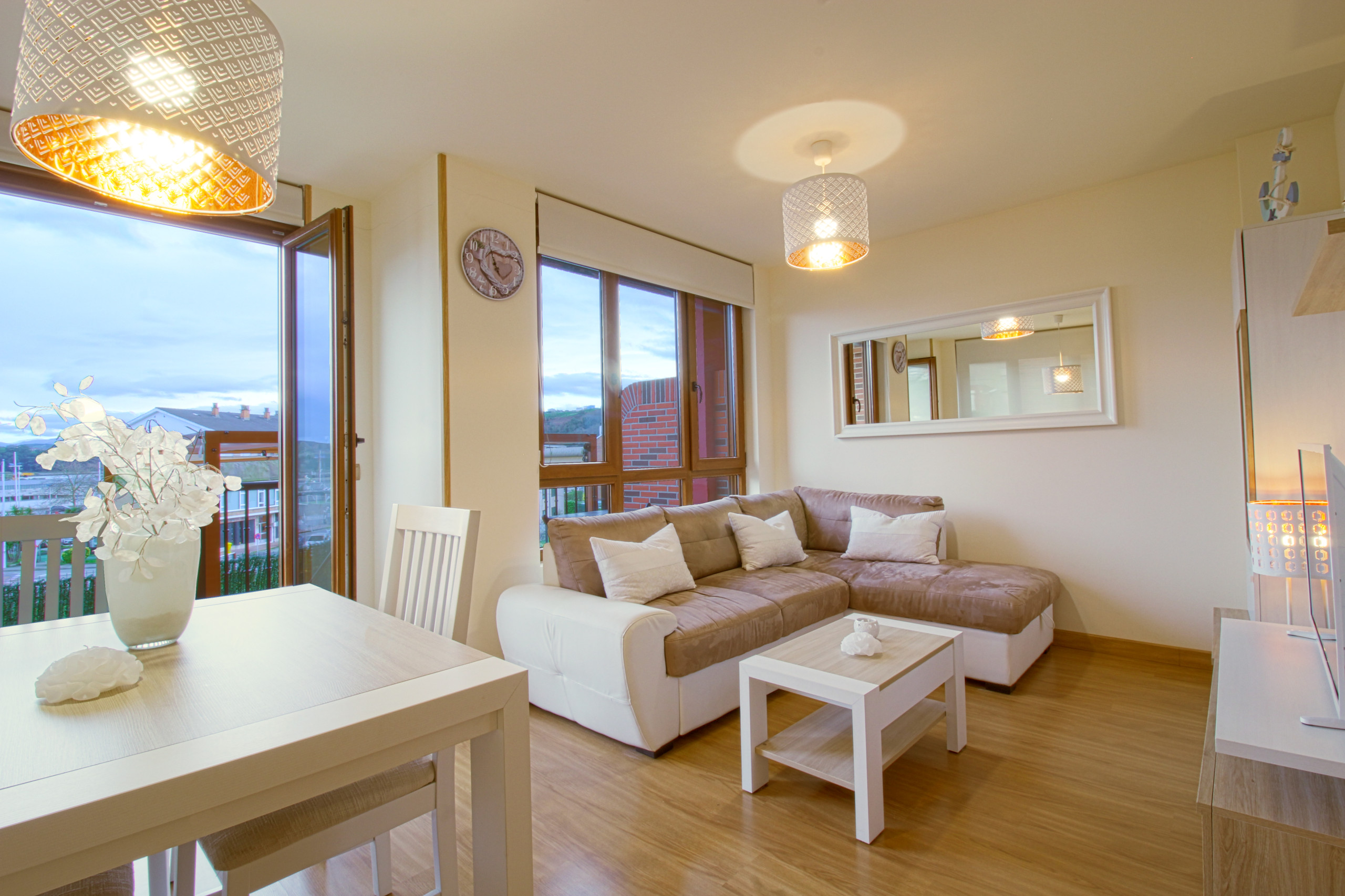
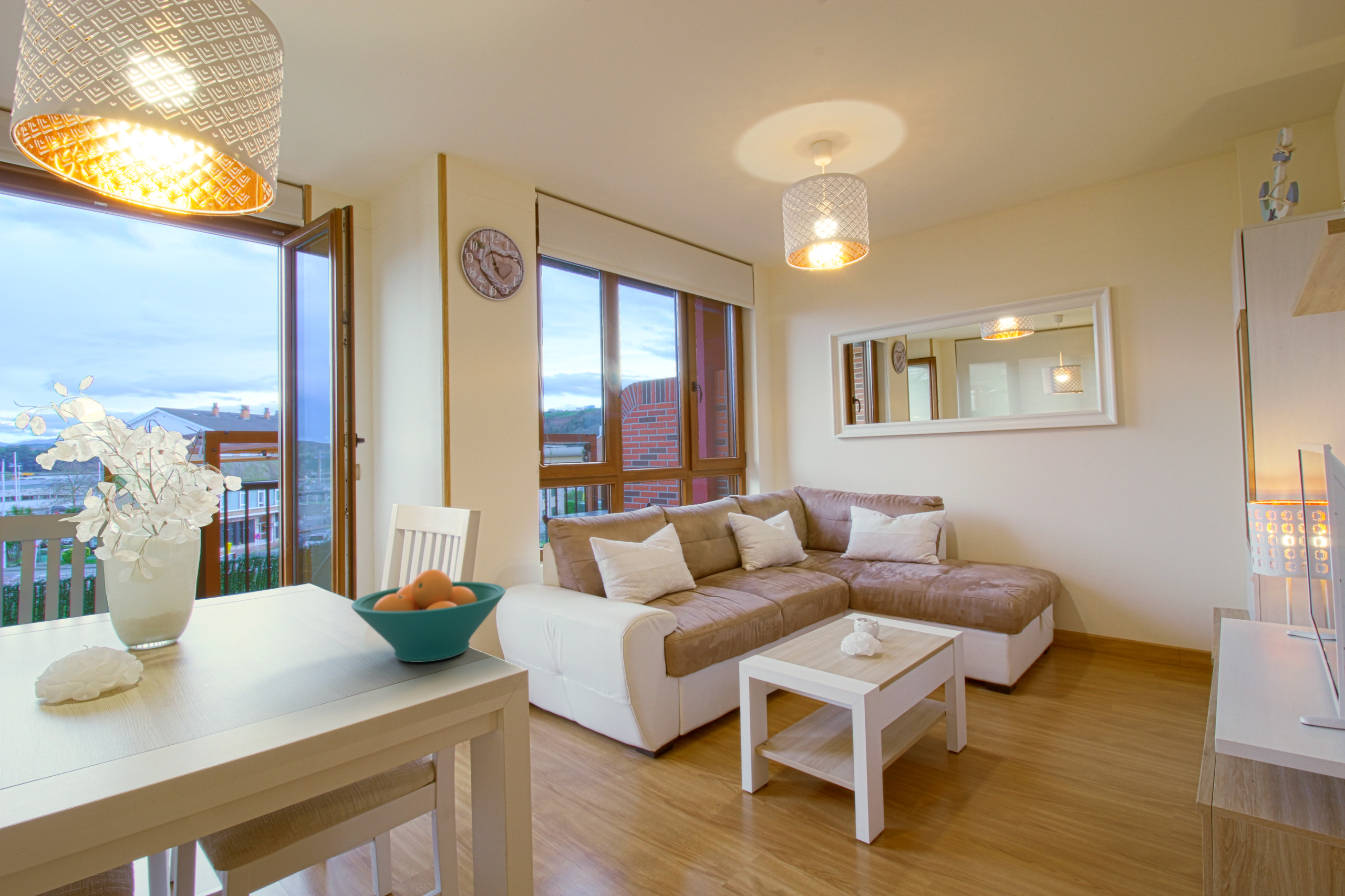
+ fruit bowl (432, 611)
